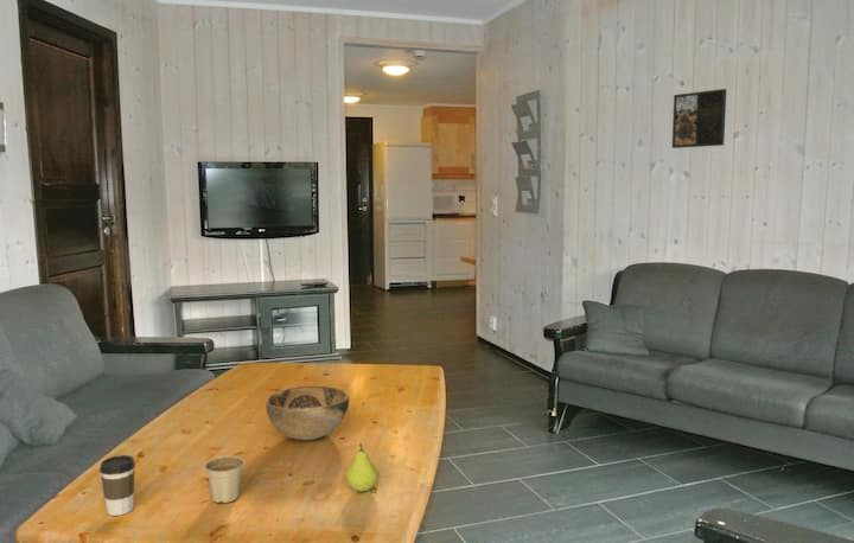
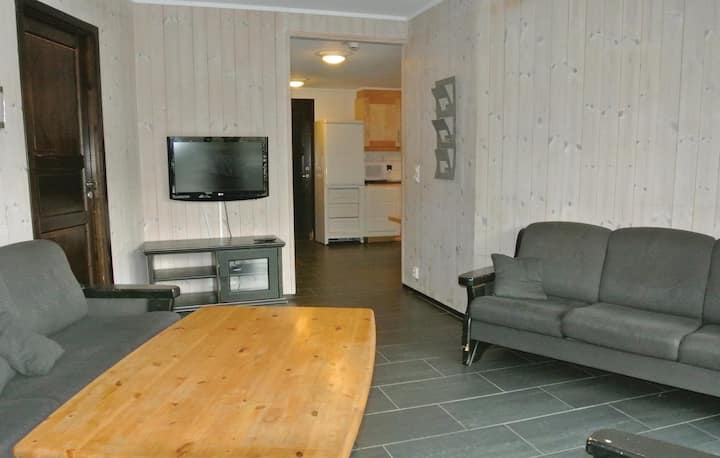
- coffee cup (119, 485)
- decorative bowl (308, 416)
- flower pot (224, 480)
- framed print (697, 119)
- fruit (362, 466)
